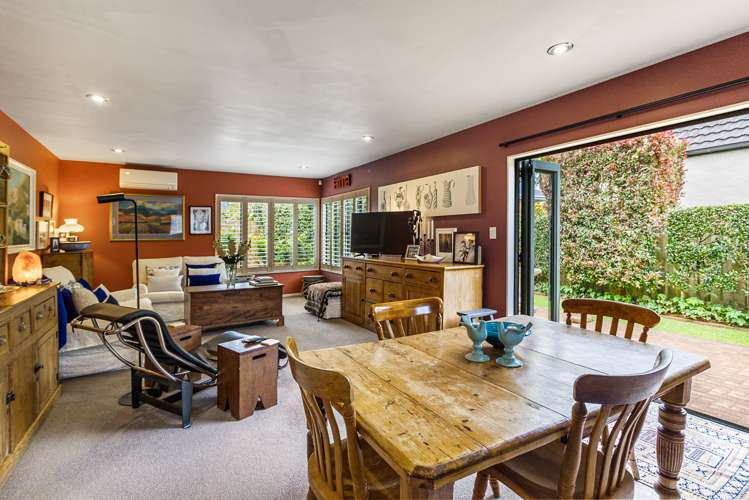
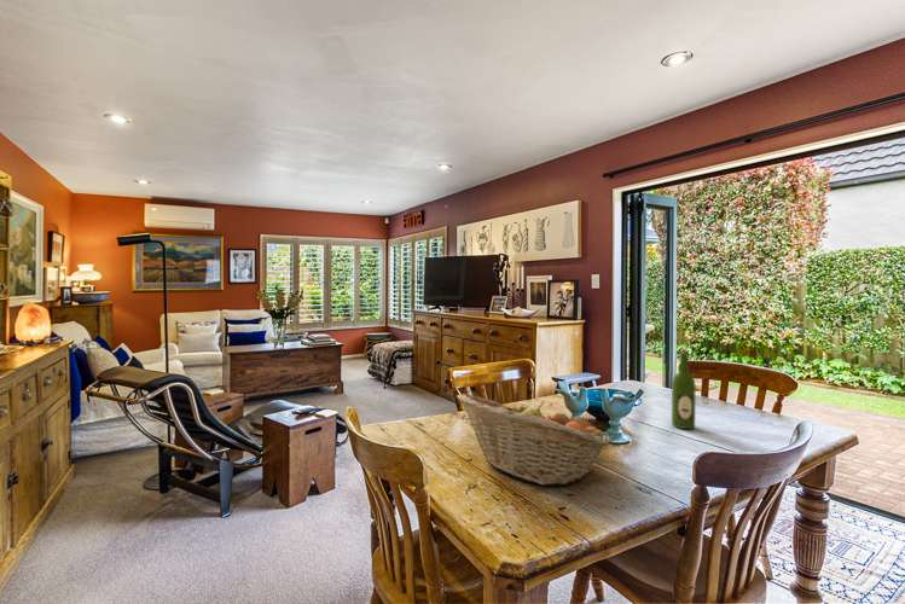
+ fruit basket (528, 429)
+ wine bottle (683, 387)
